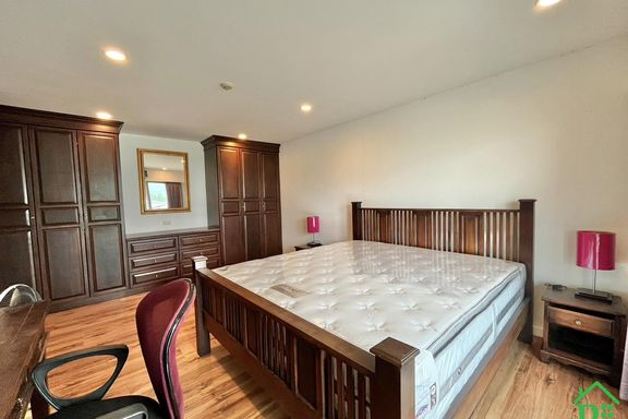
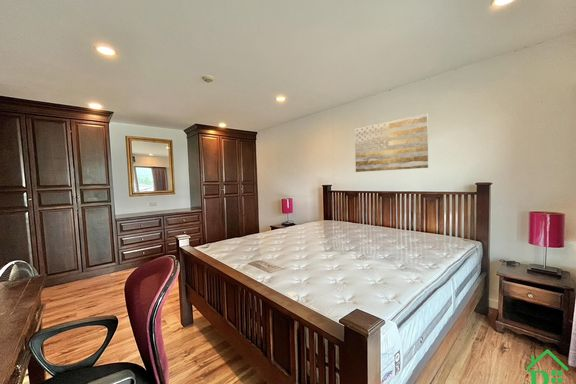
+ wall art (387, 146)
